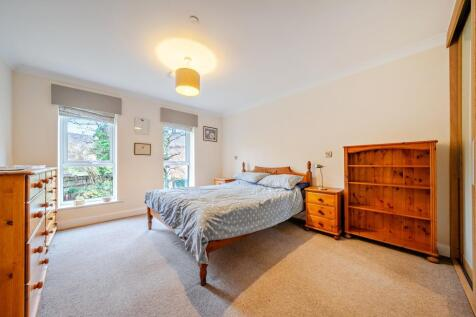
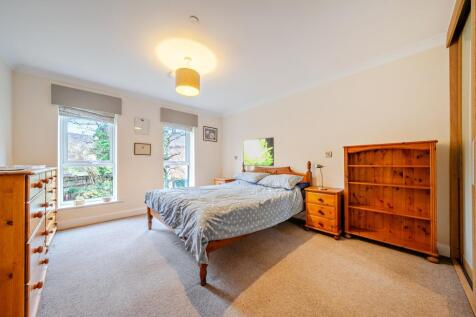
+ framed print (257, 152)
